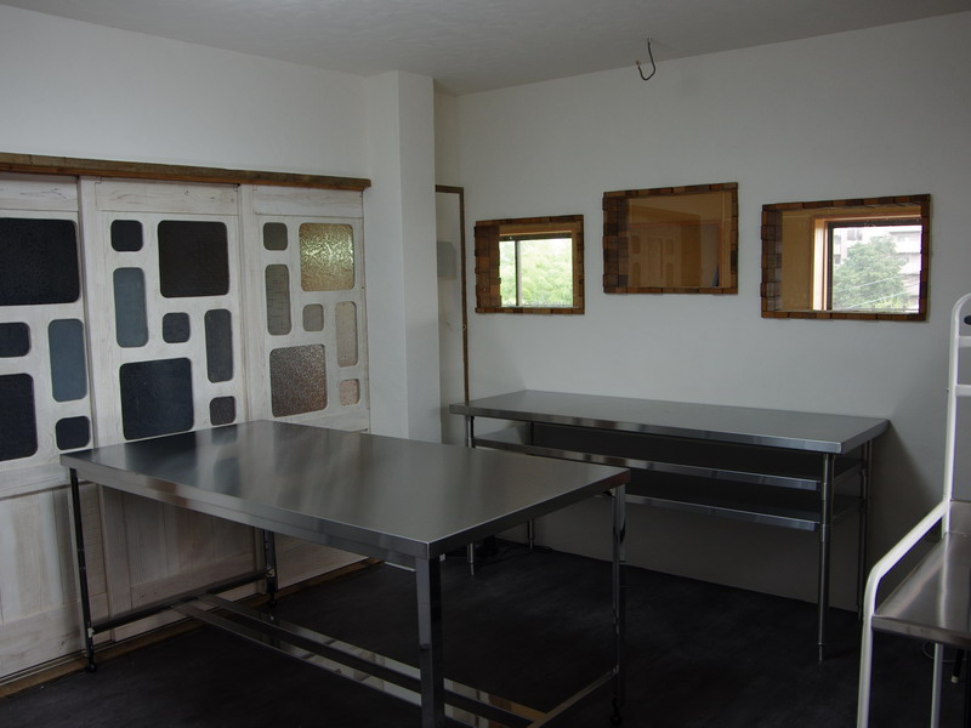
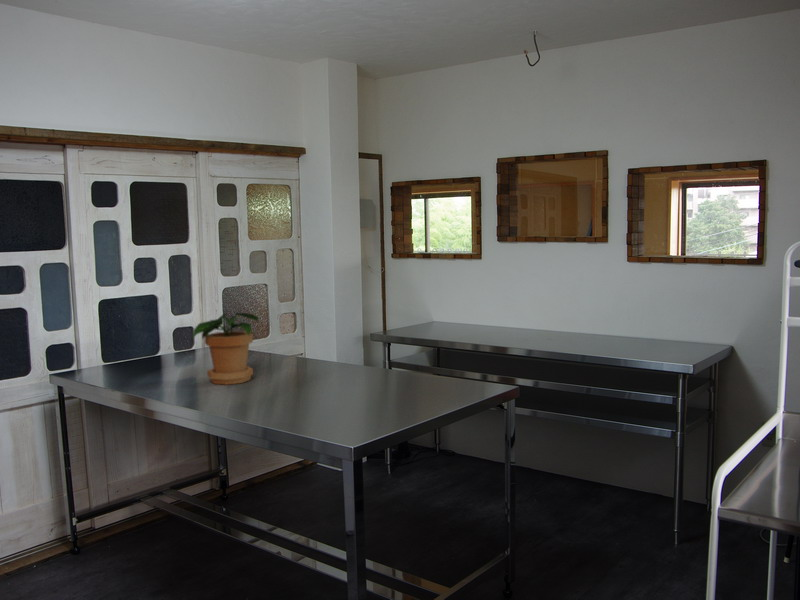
+ potted plant (222, 347)
